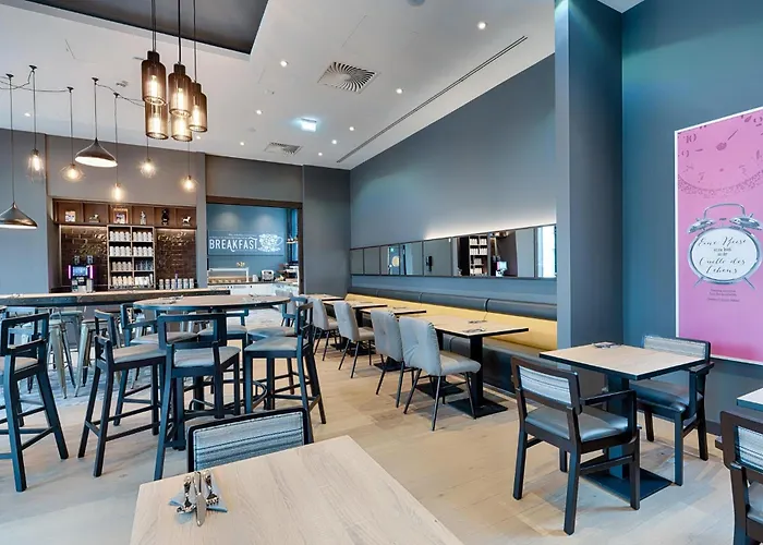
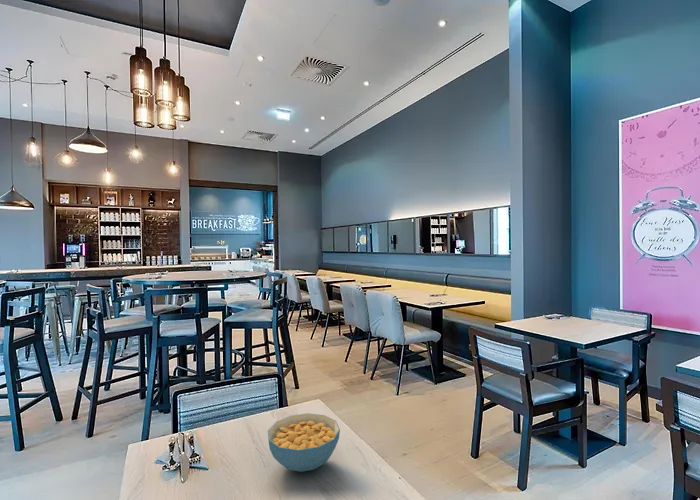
+ cereal bowl (304, 447)
